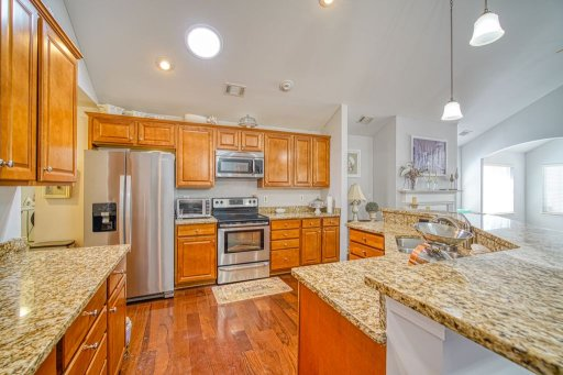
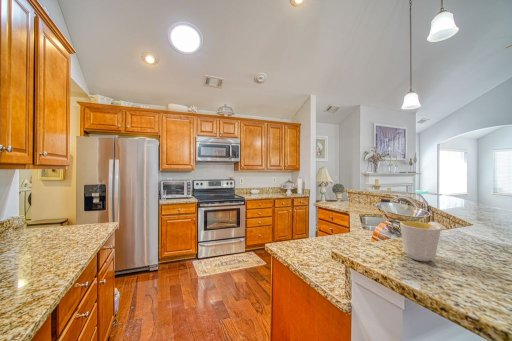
+ mug (417, 239)
